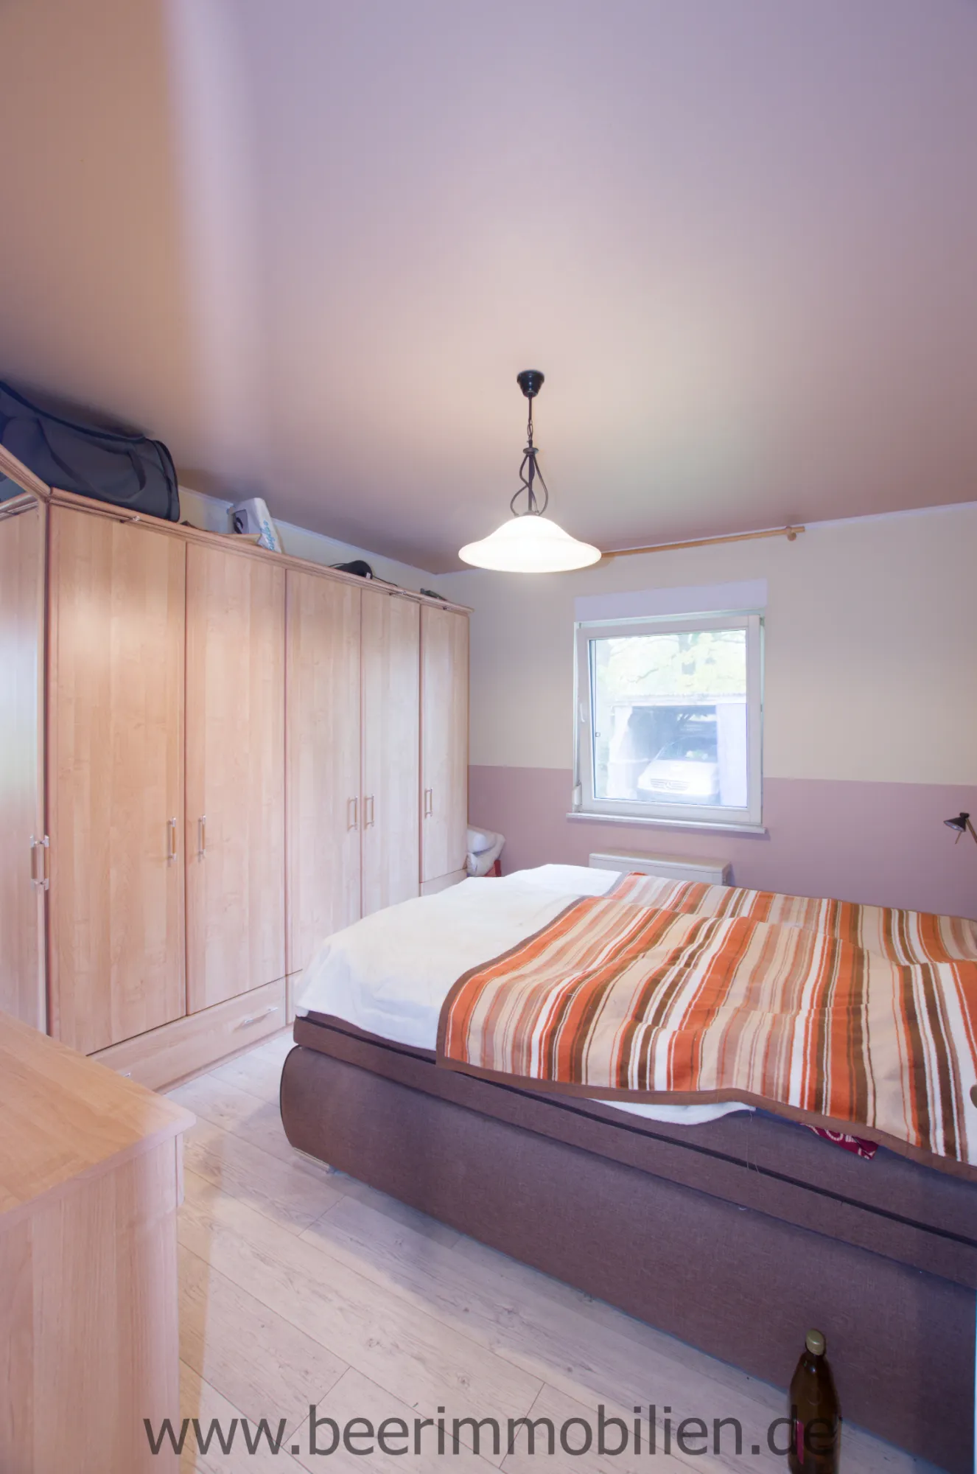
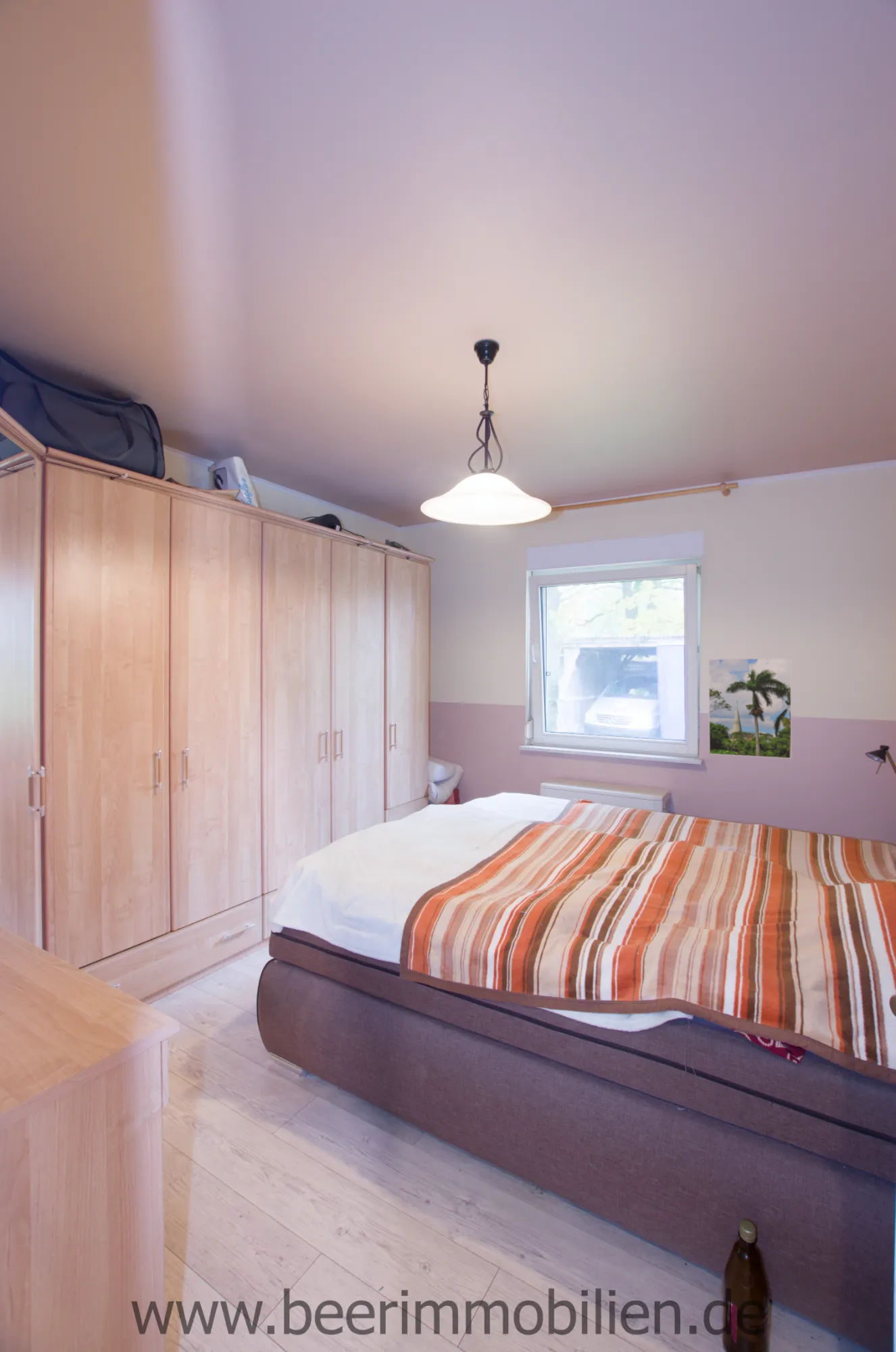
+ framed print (749, 707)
